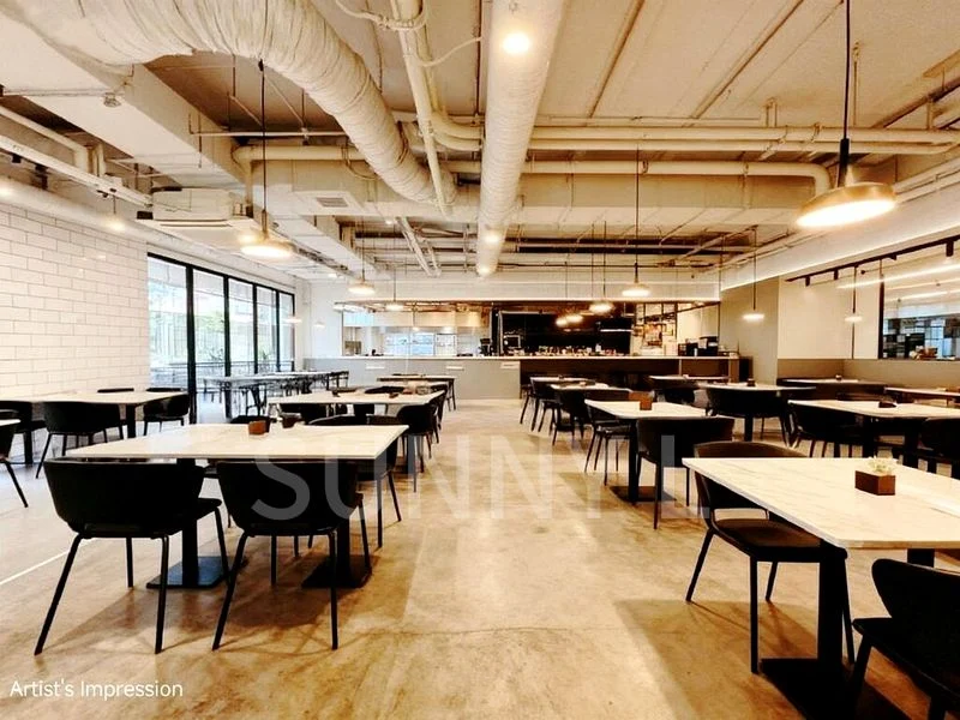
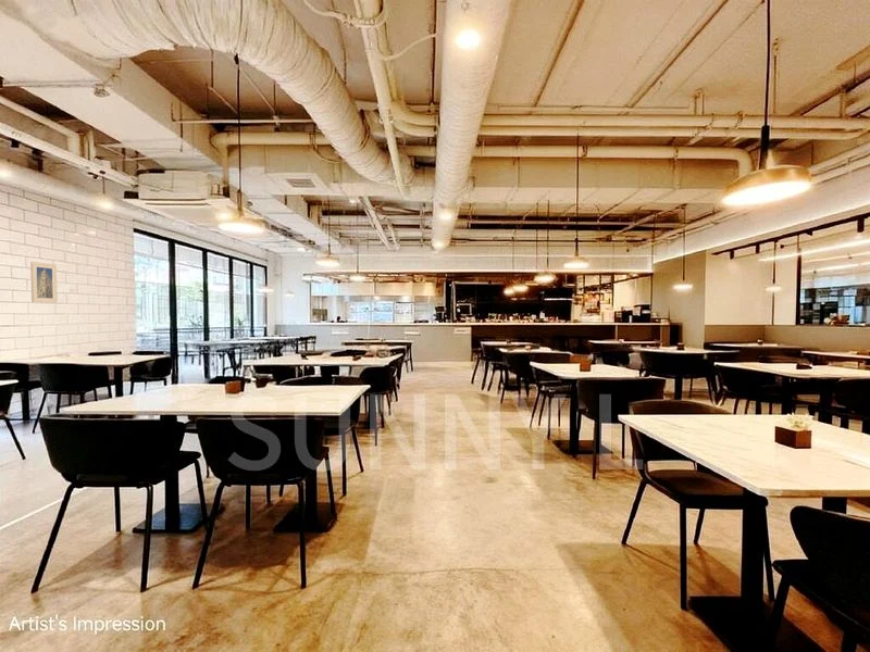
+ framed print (44, 283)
